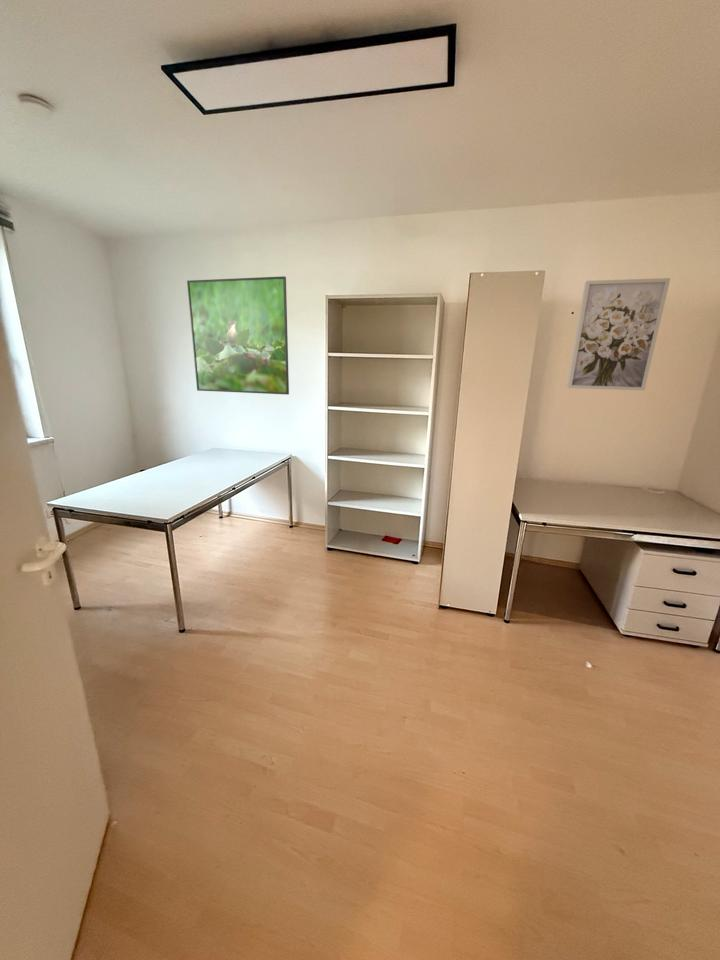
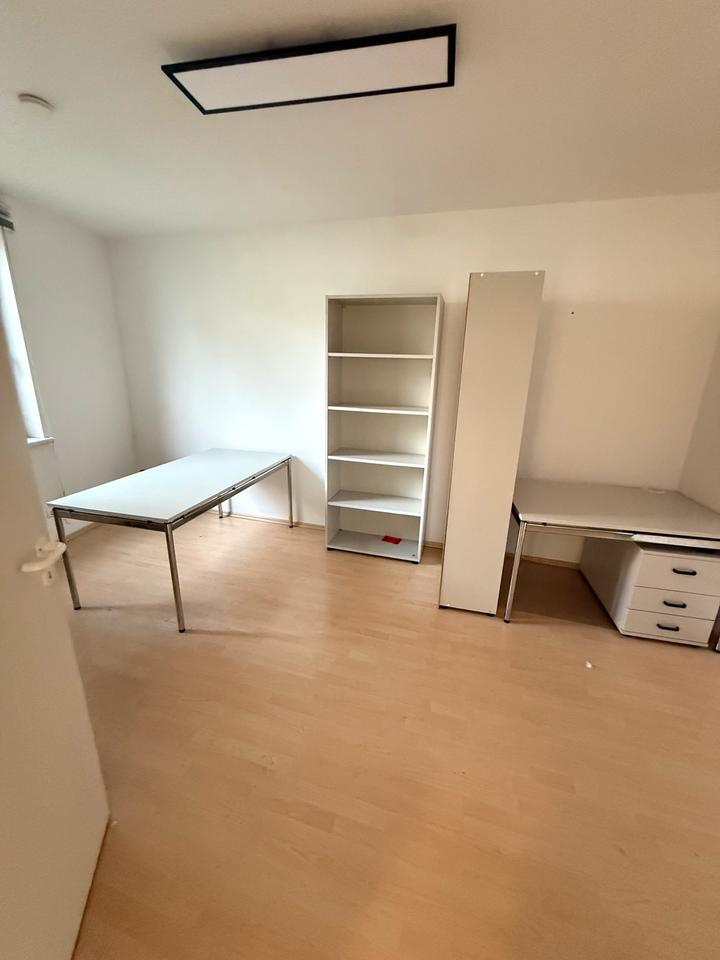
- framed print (238, 337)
- wall art (614, 336)
